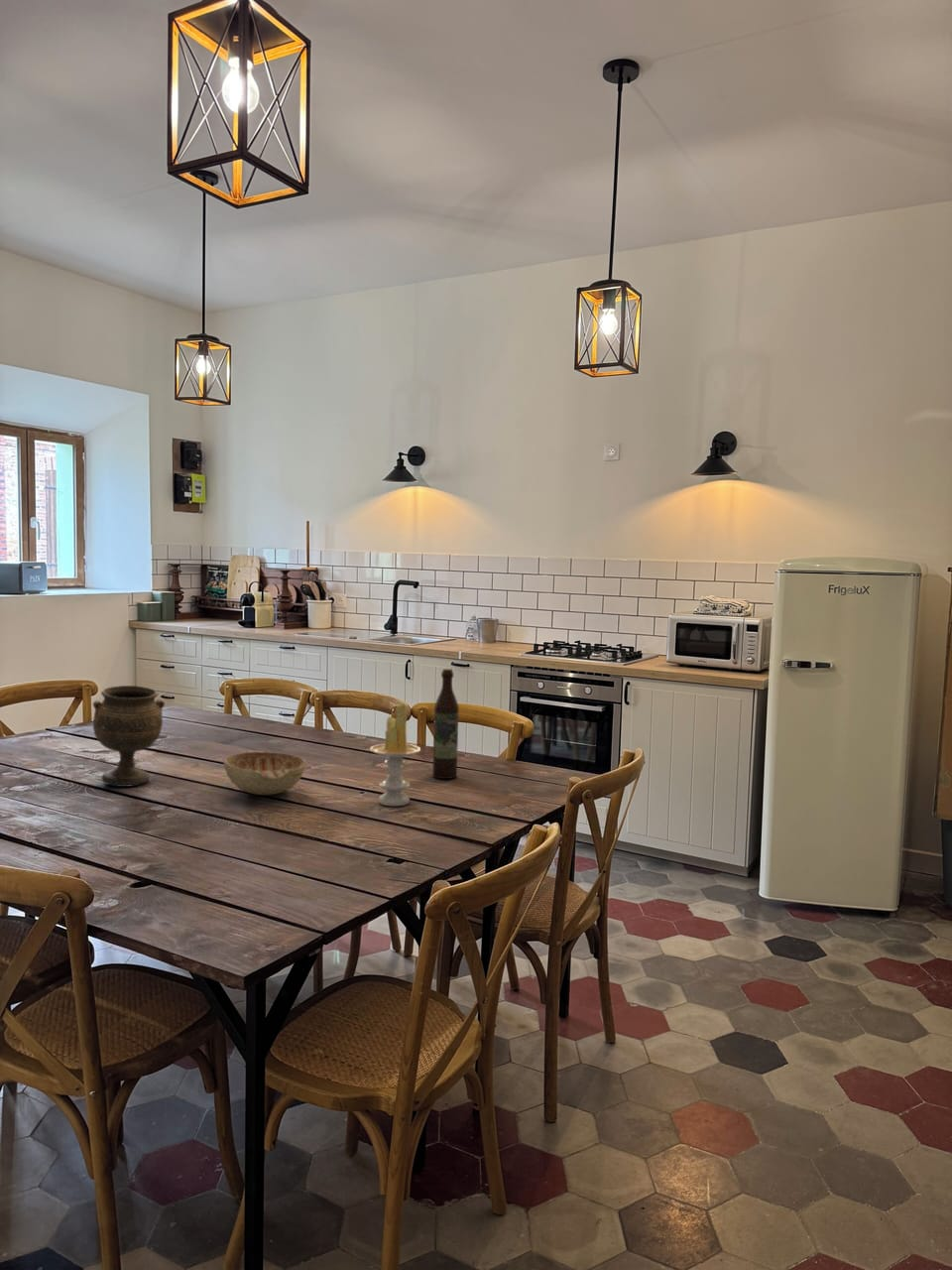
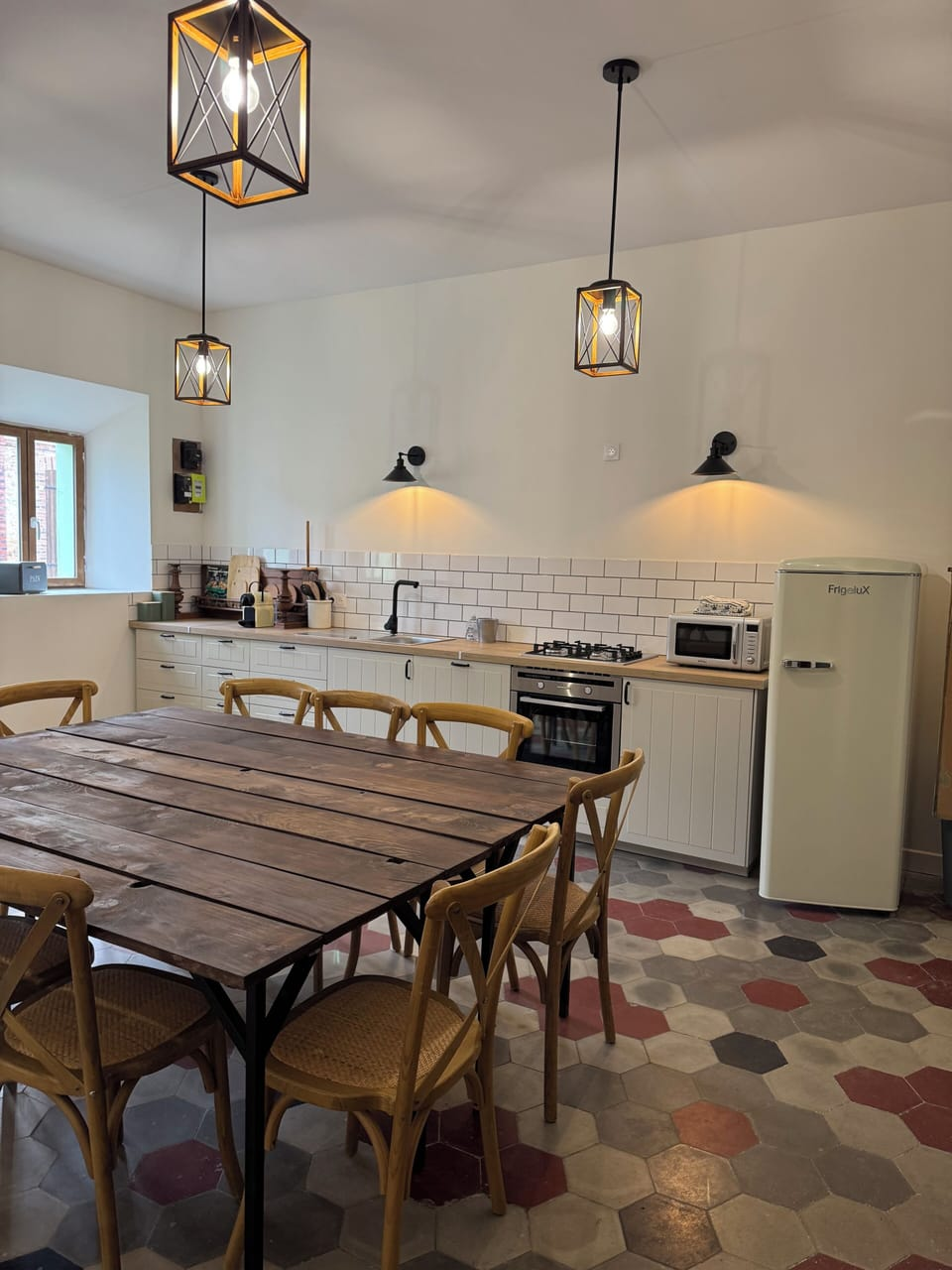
- wine bottle (445, 722)
- goblet (128, 735)
- candle (395, 752)
- decorative bowl (265, 775)
